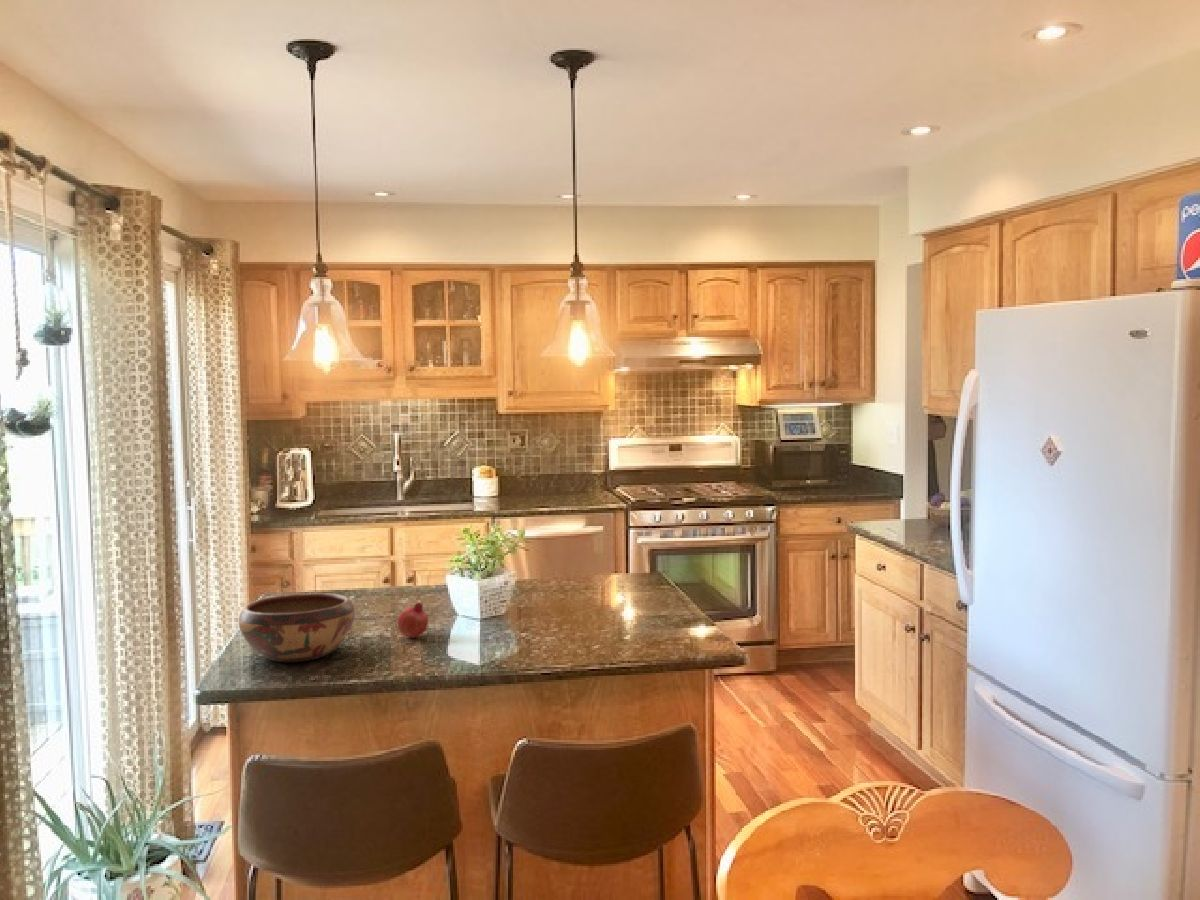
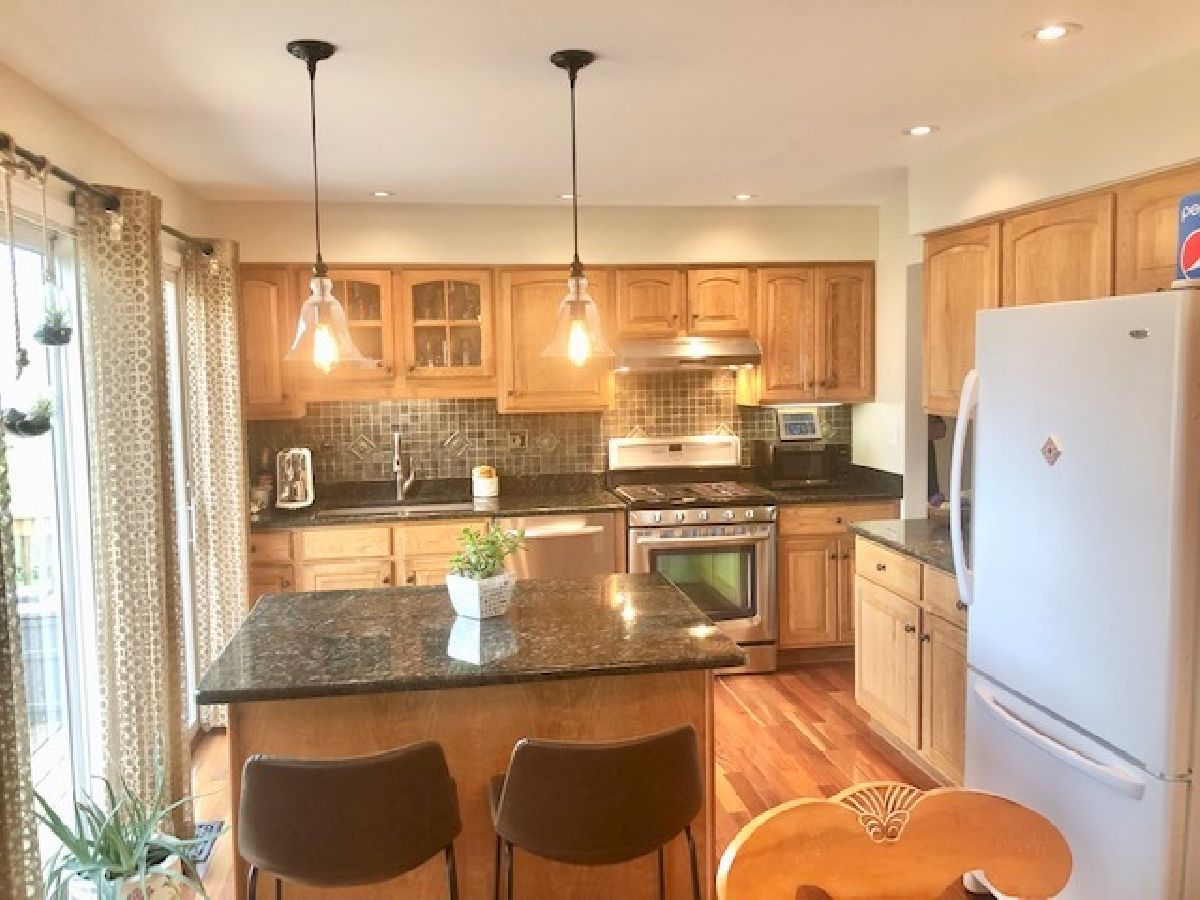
- fruit (412, 619)
- decorative bowl (298, 628)
